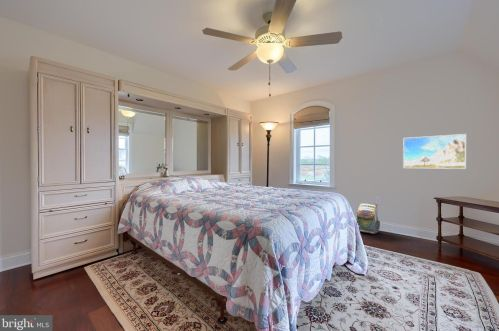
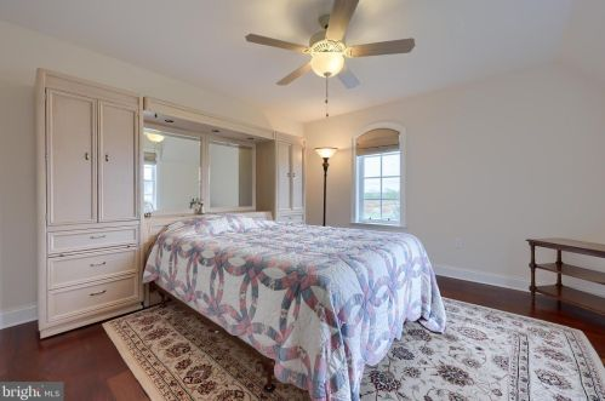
- backpack (367, 218)
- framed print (432, 152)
